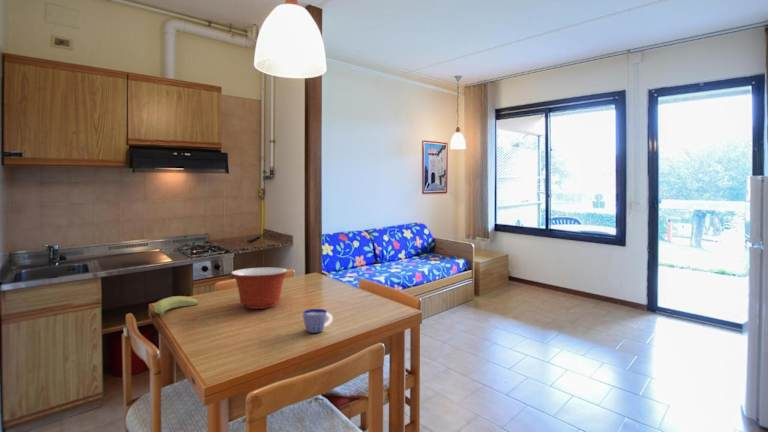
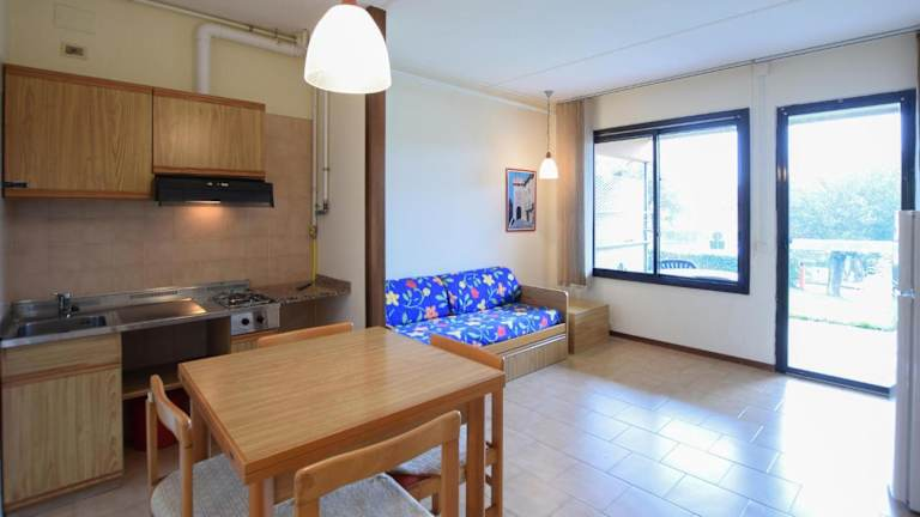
- mixing bowl (260, 288)
- banana (174, 304)
- cup (318, 320)
